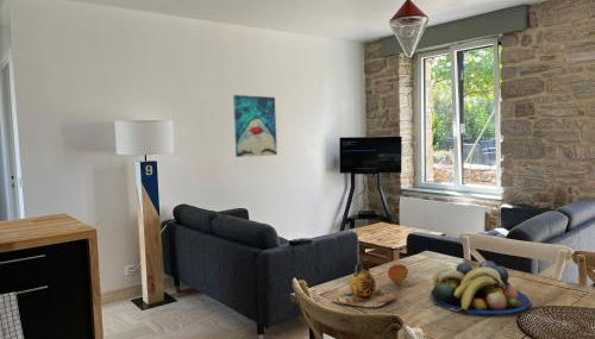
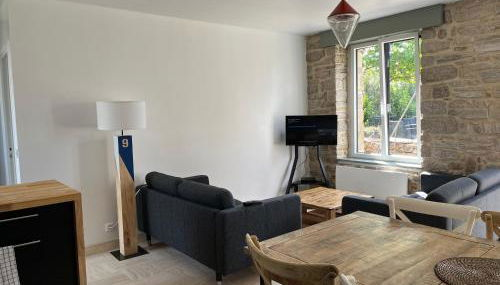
- fruit (397, 274)
- fruit bowl (478, 282)
- vase (363, 280)
- wall art (256, 126)
